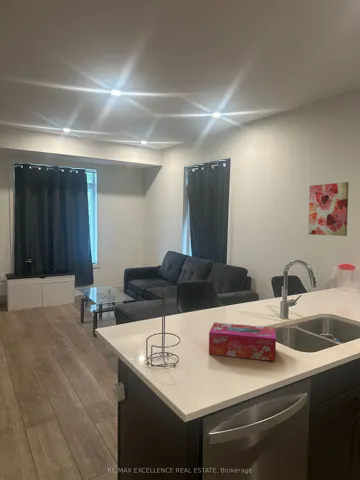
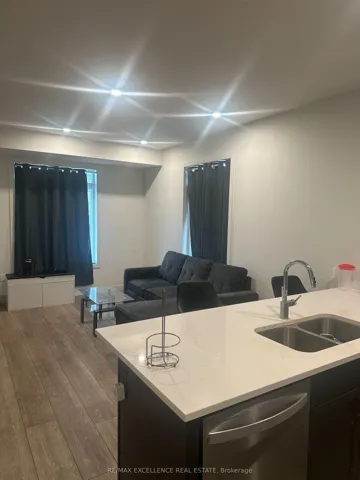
- tissue box (242, 340)
- wall art (327, 209)
